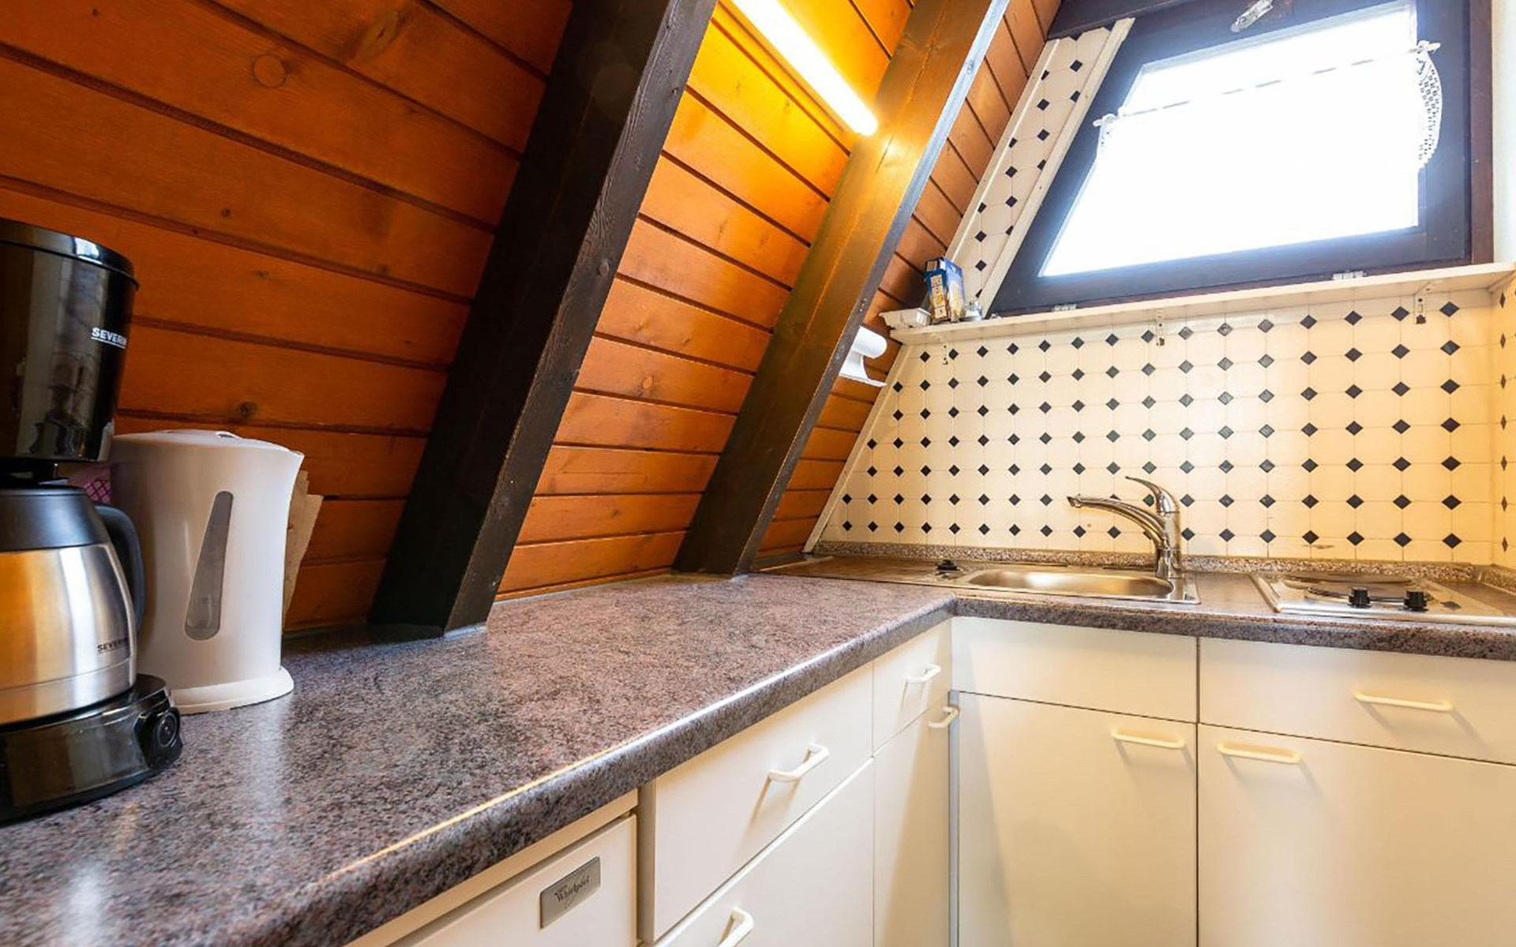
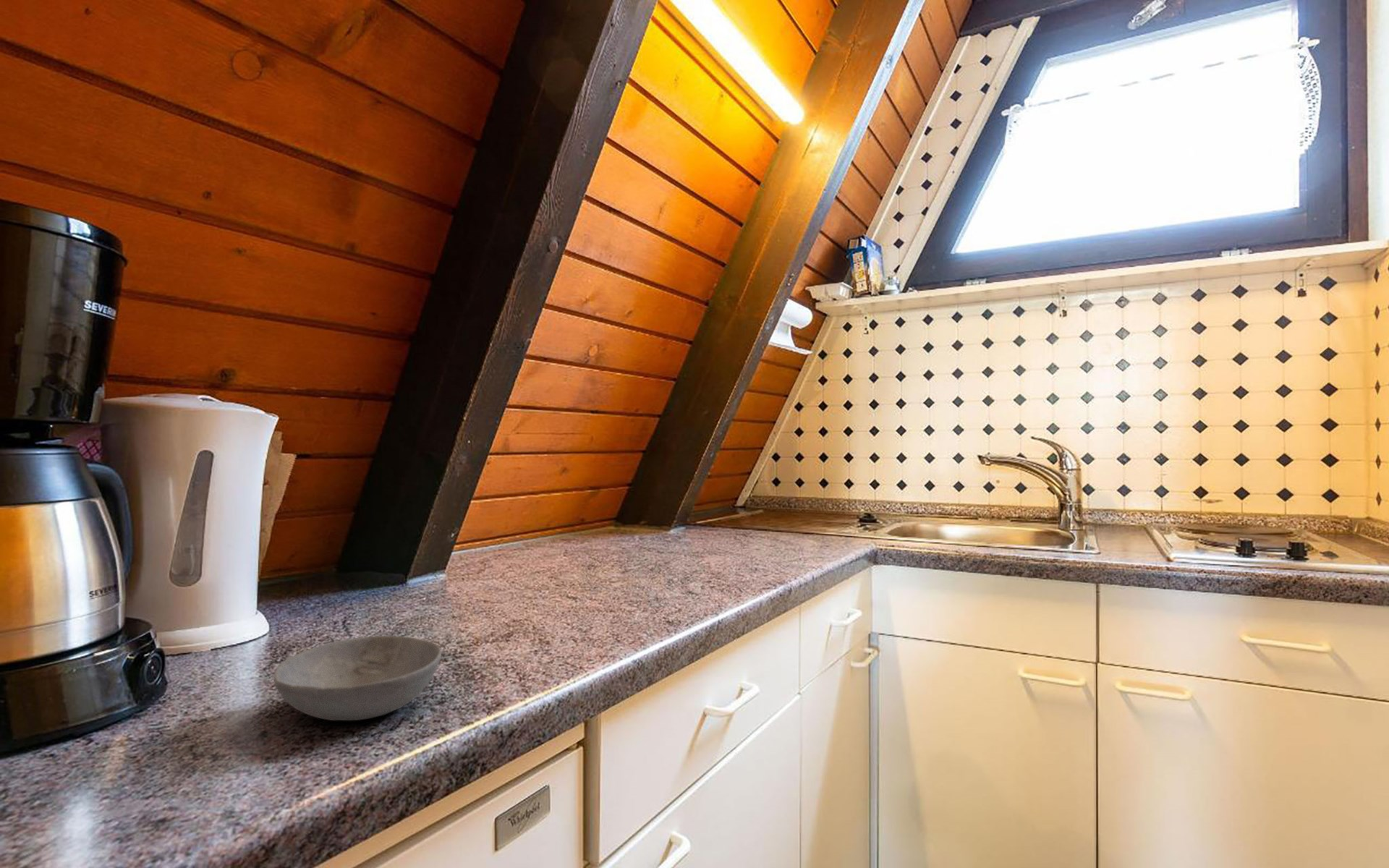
+ bowl (360, 681)
